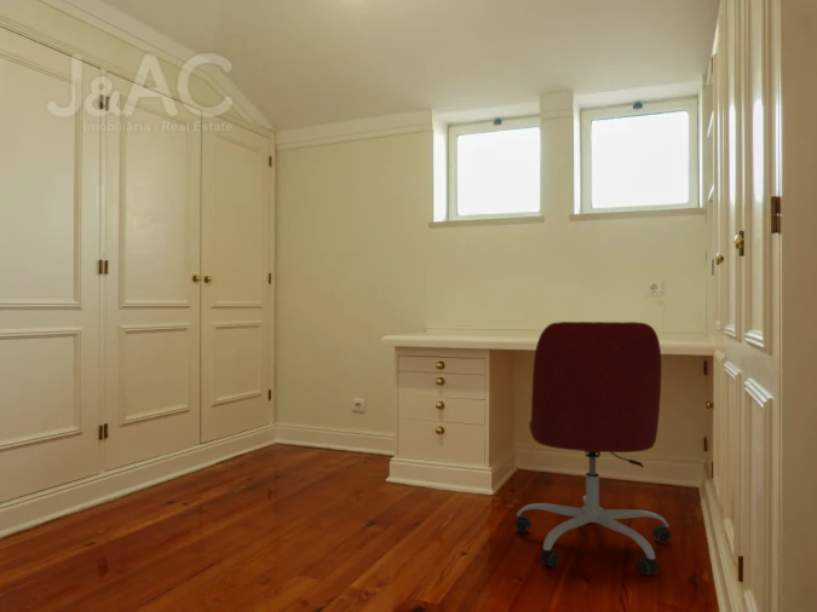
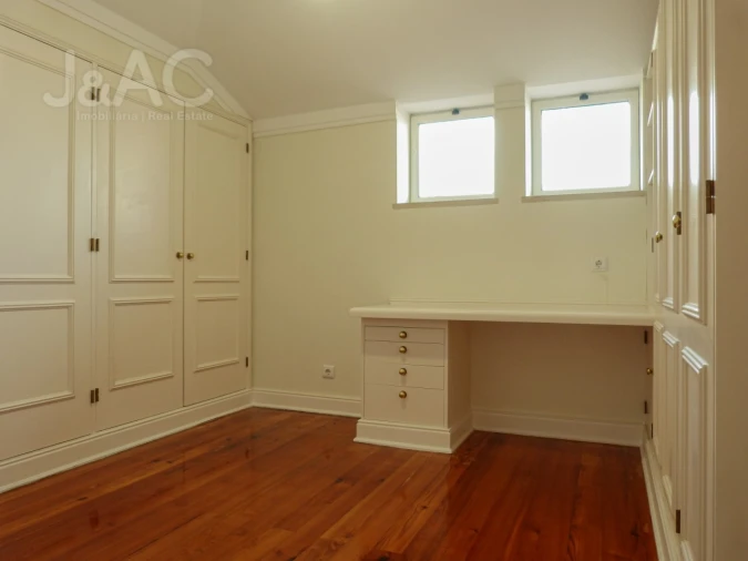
- office chair (592, 432)
